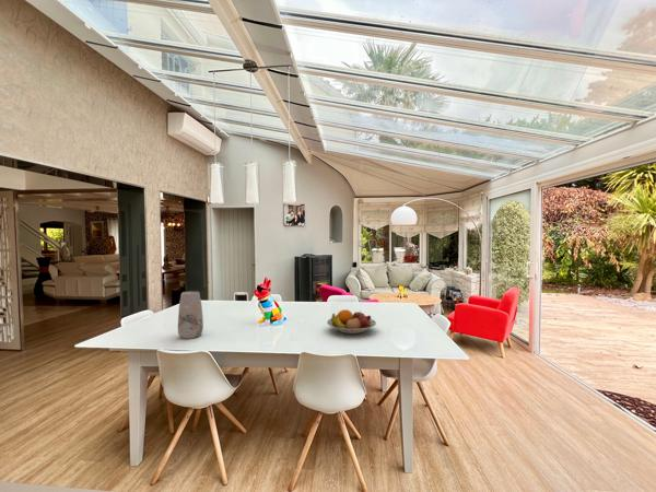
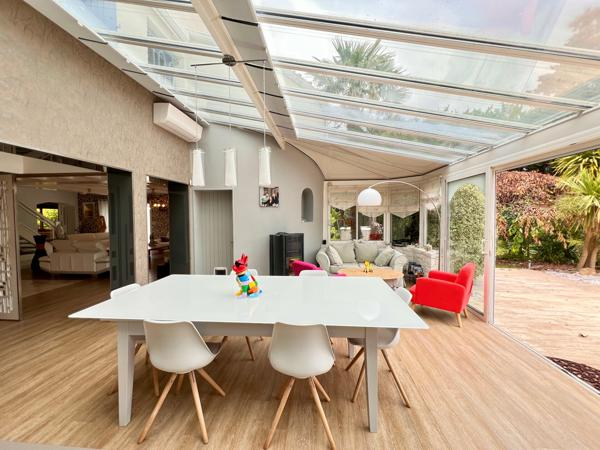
- fruit bowl (351, 319)
- vase (190, 314)
